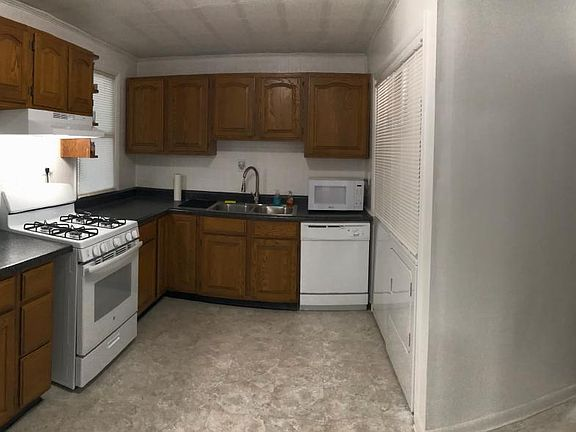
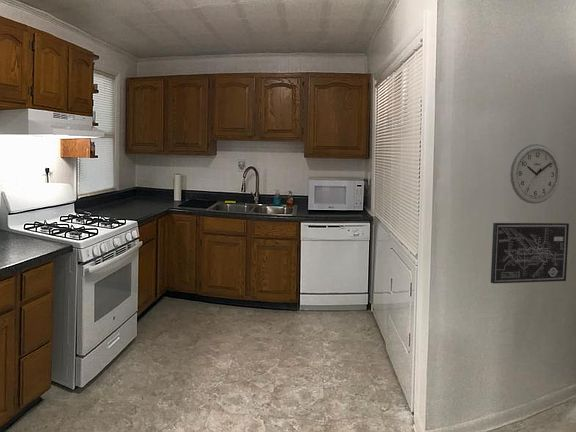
+ wall clock (536, 173)
+ wall art (530, 252)
